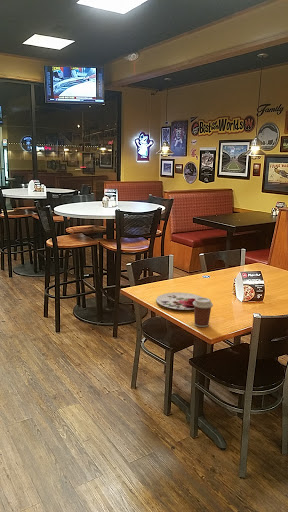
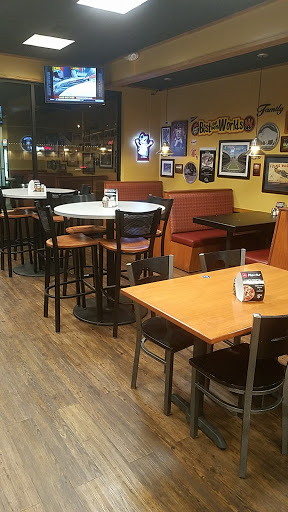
- plate (181, 300)
- coffee cup (202, 312)
